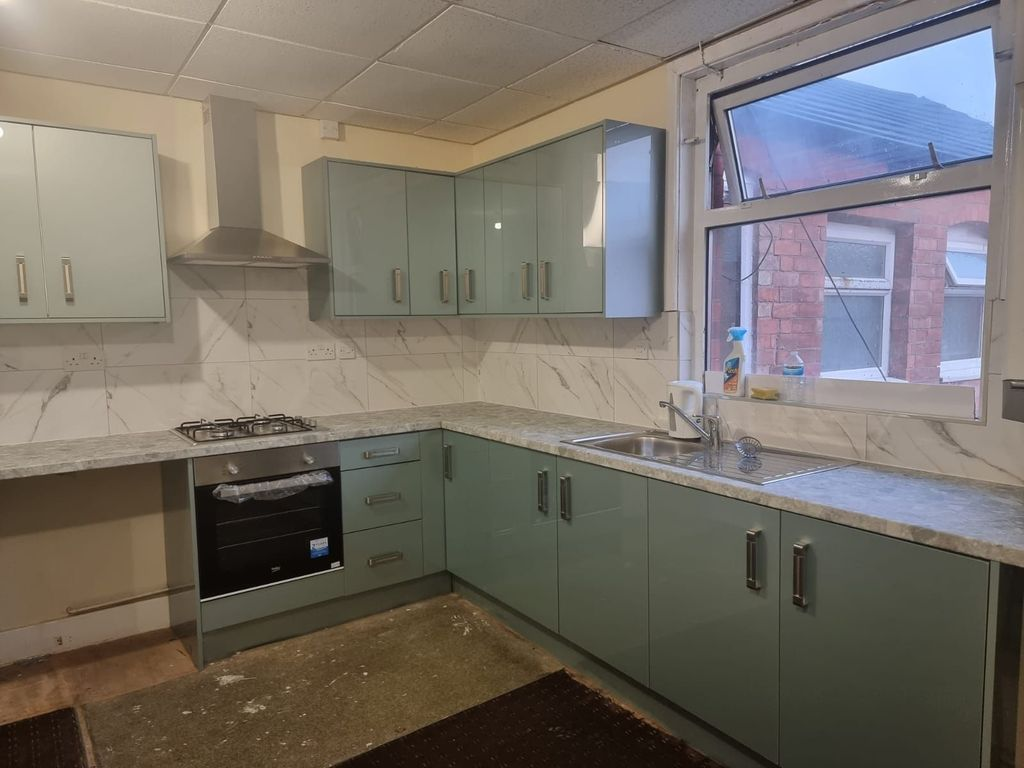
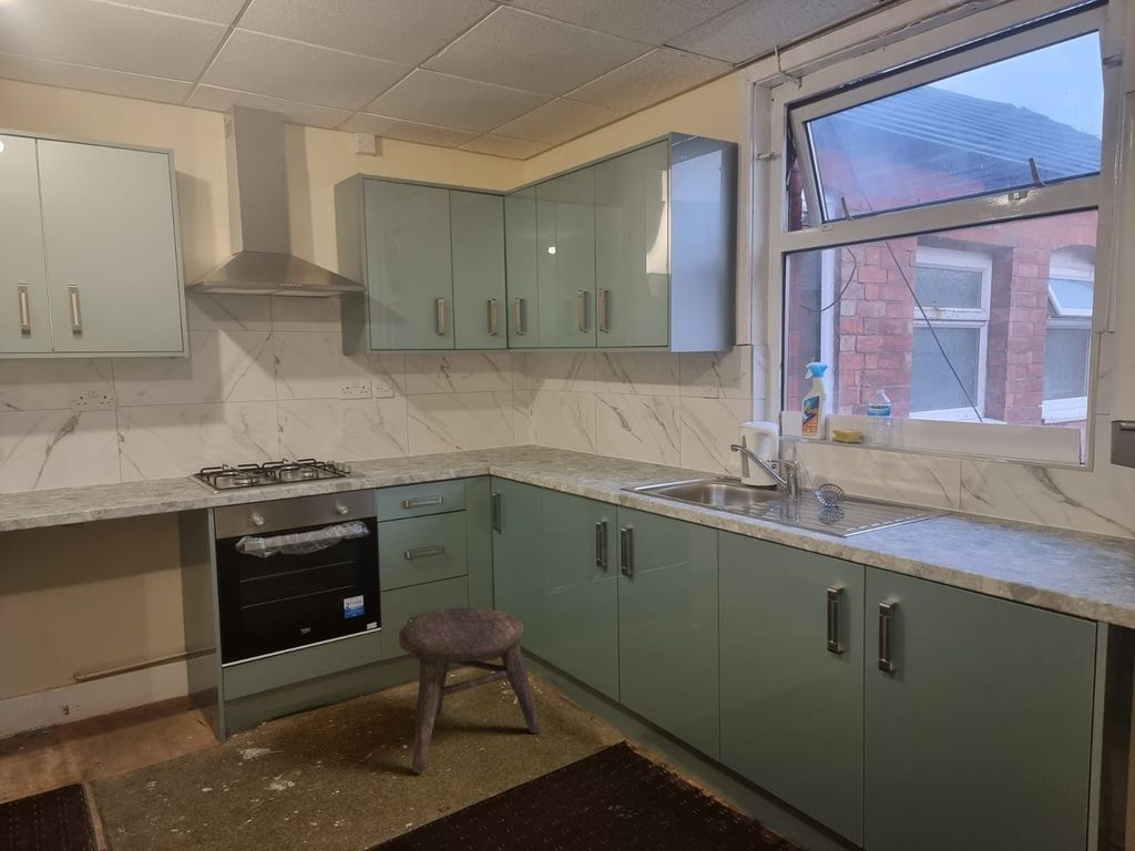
+ stool (459, 683)
